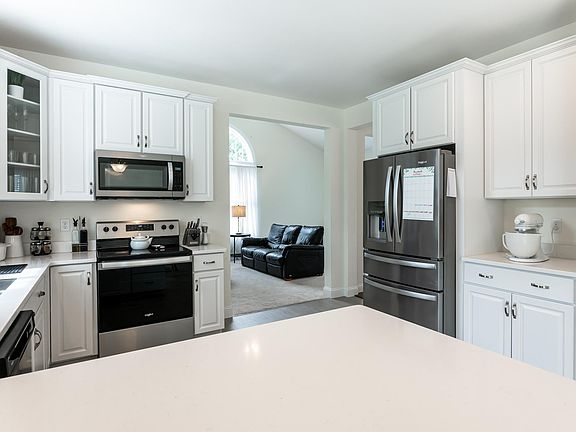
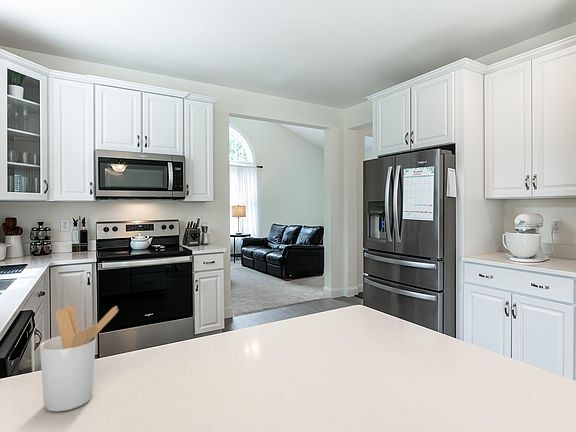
+ utensil holder (83, 352)
